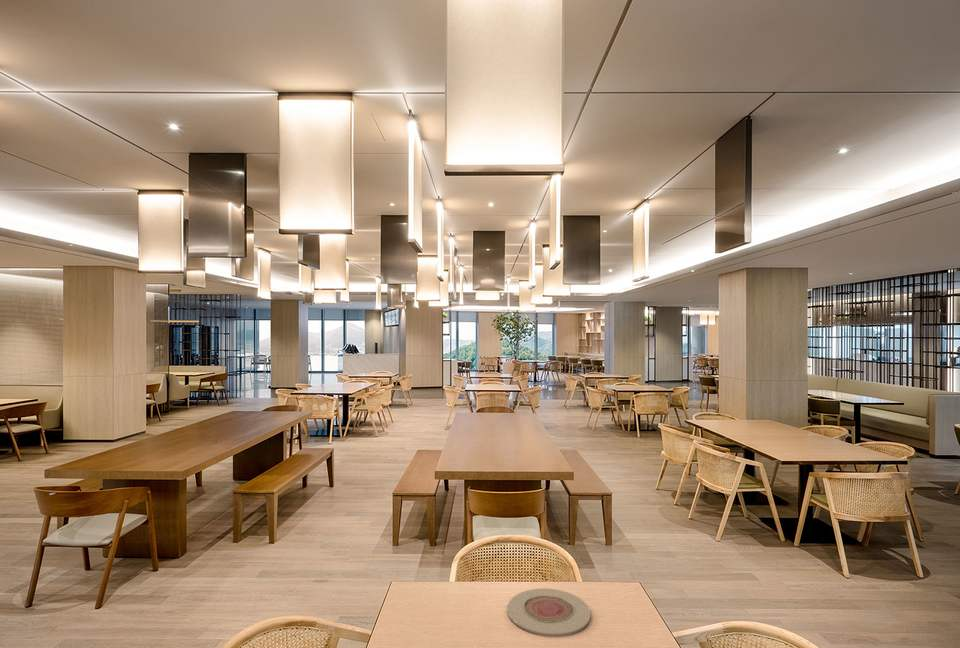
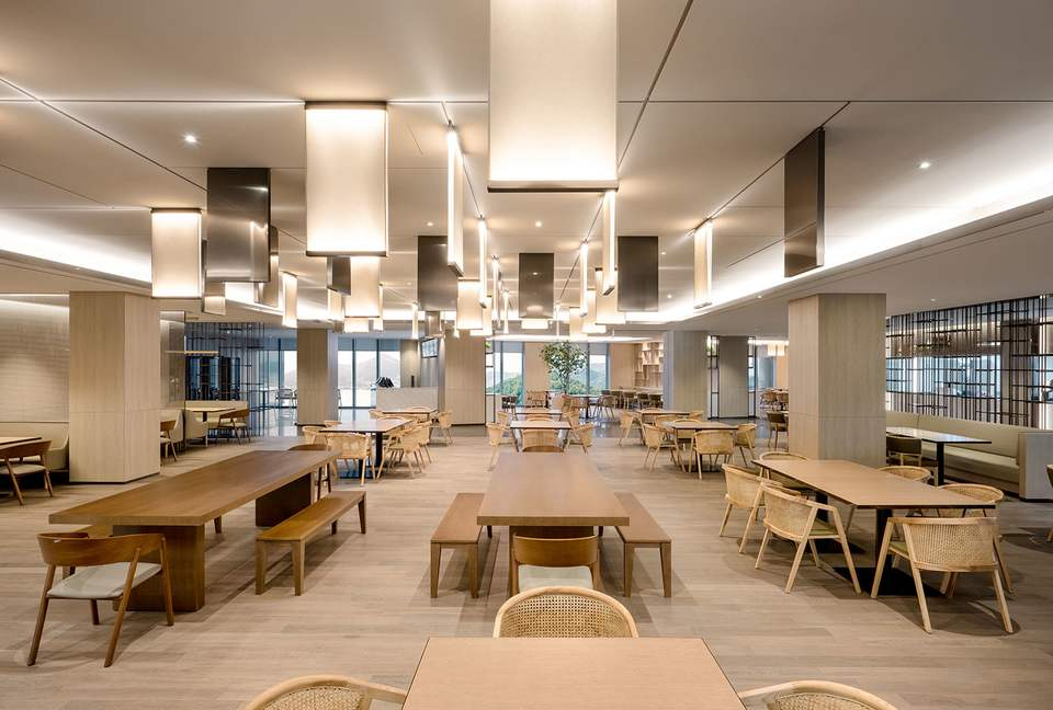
- plate (548, 609)
